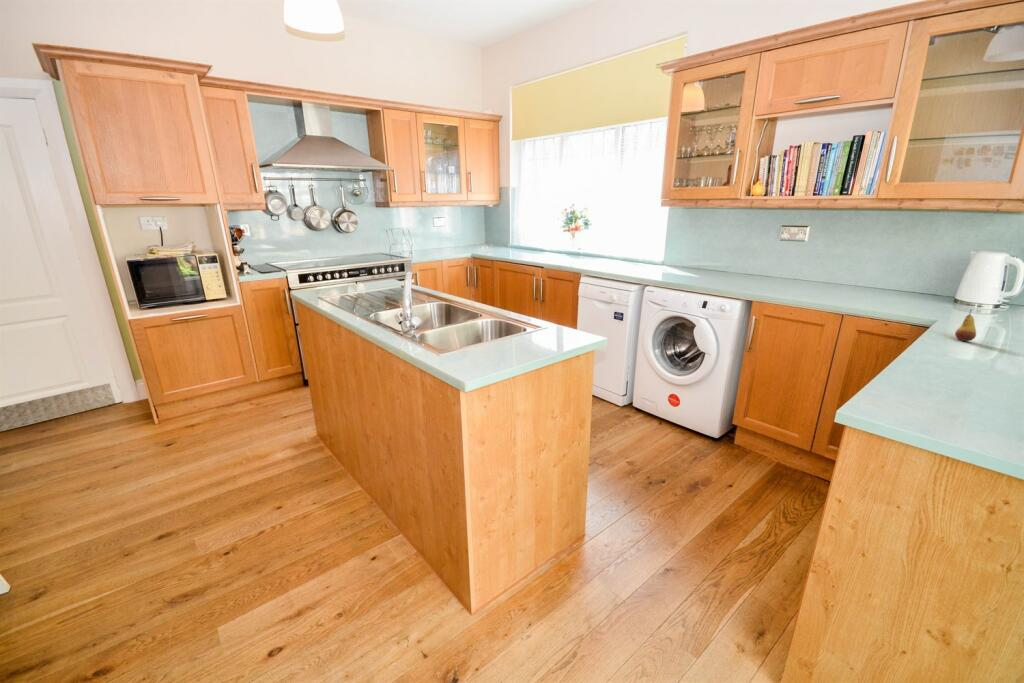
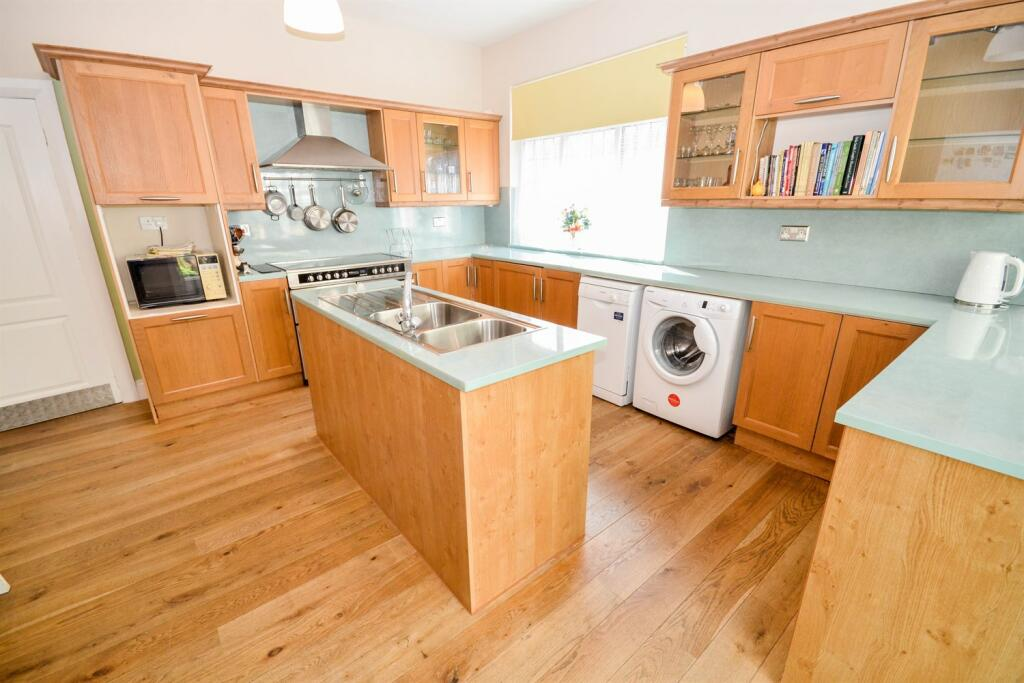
- fruit (968, 324)
